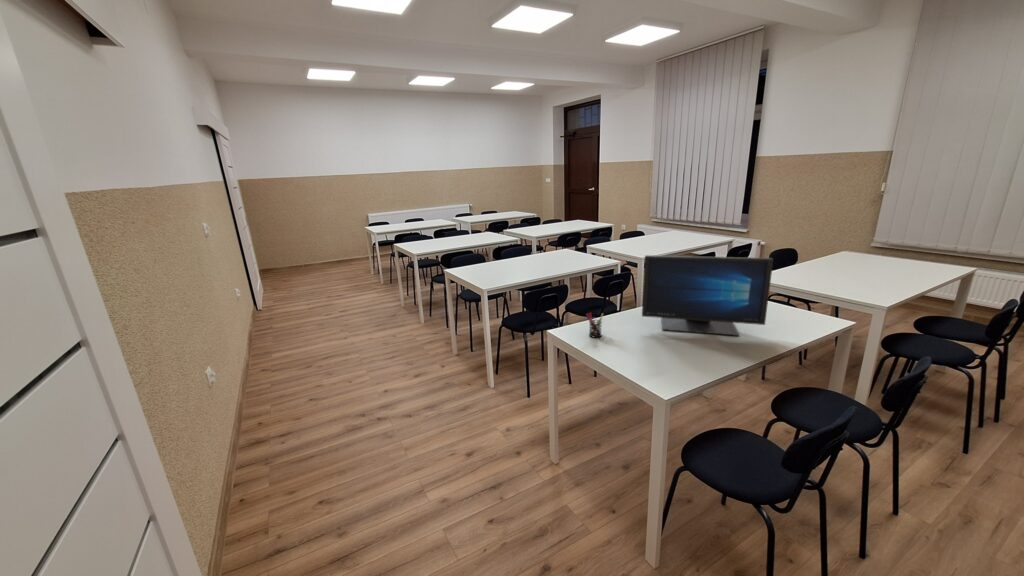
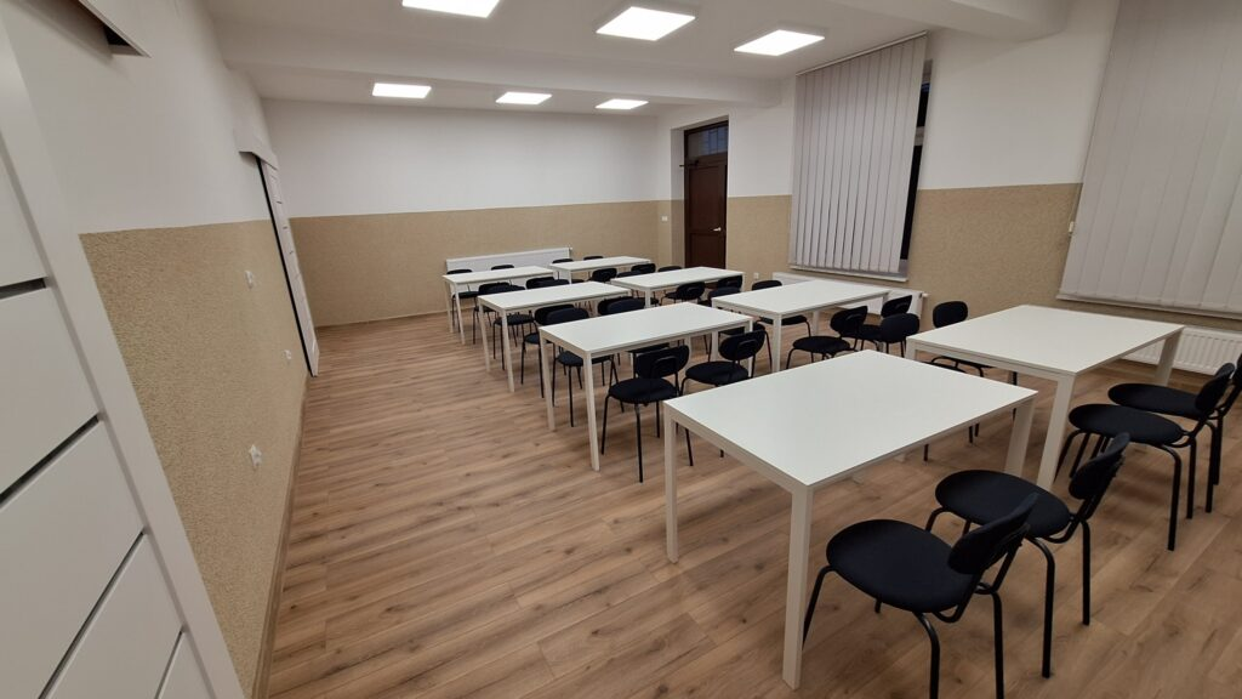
- pen holder (595, 324)
- monitor (700, 291)
